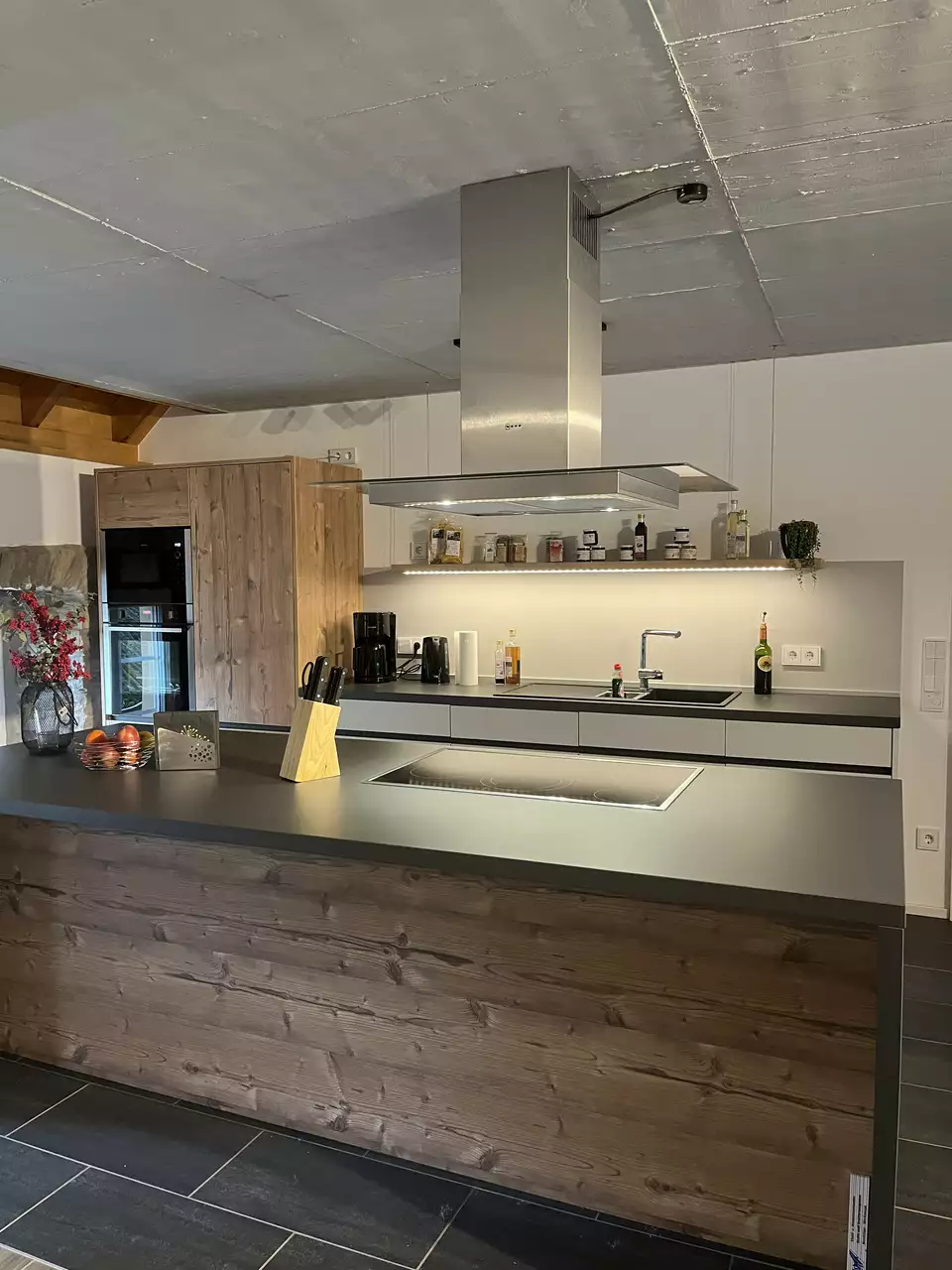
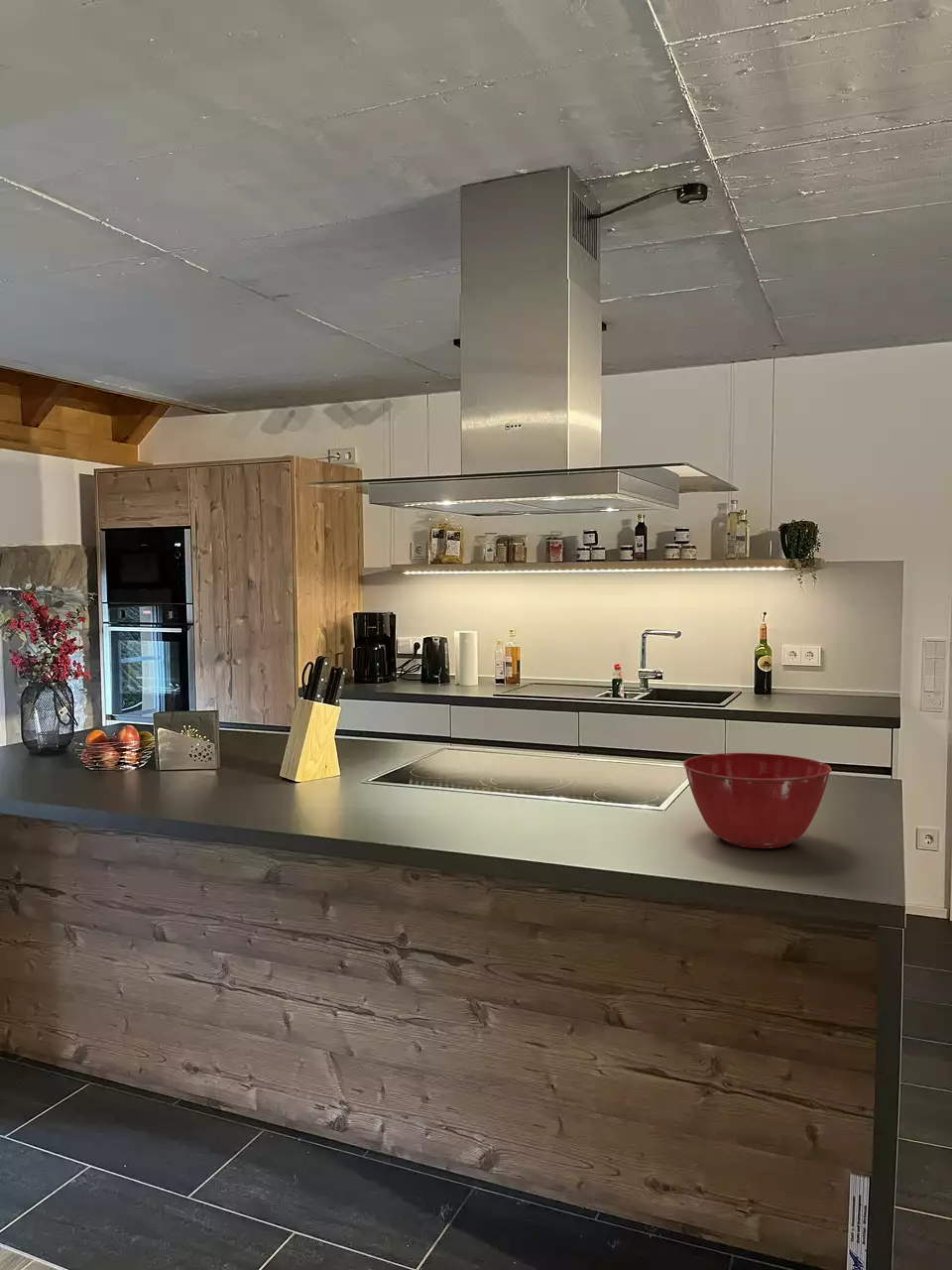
+ mixing bowl (755, 801)
